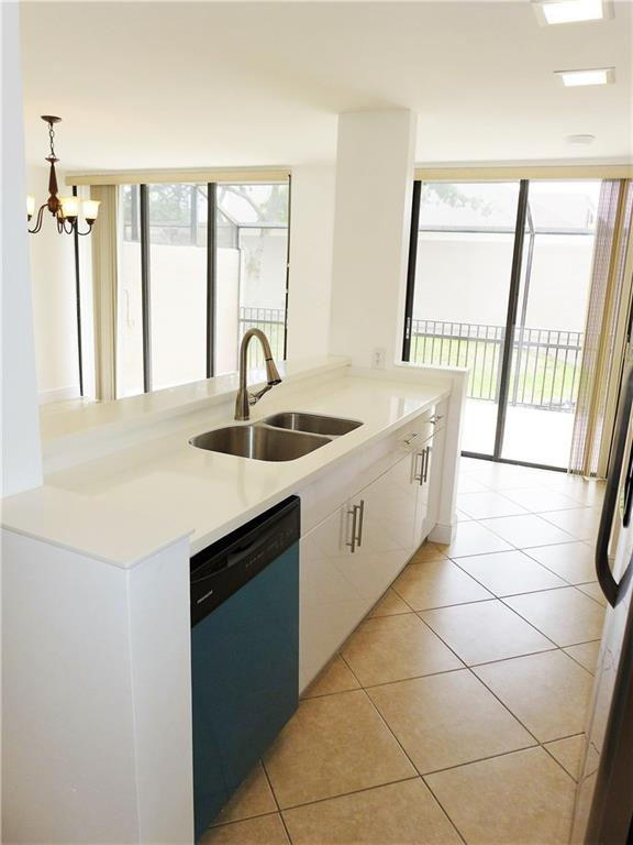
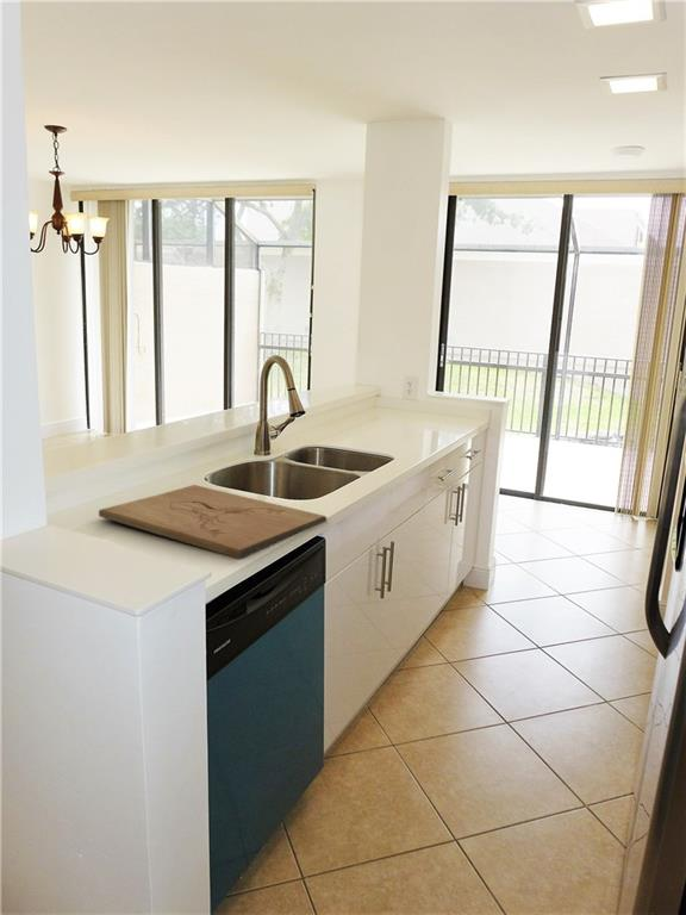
+ cutting board (213, 516)
